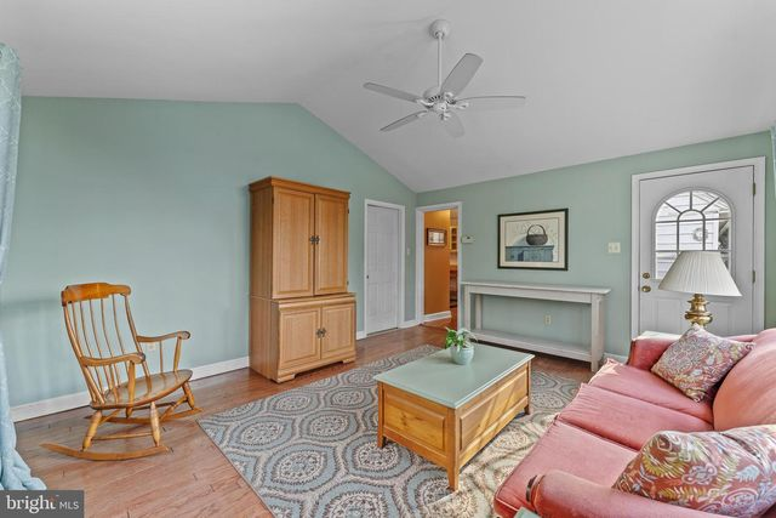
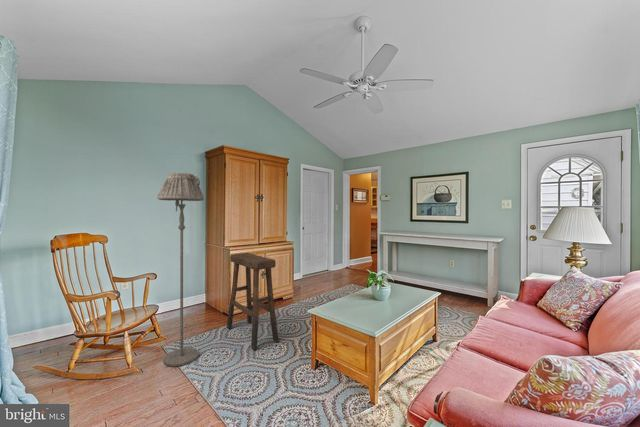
+ stool (250, 295)
+ floor lamp (181, 266)
